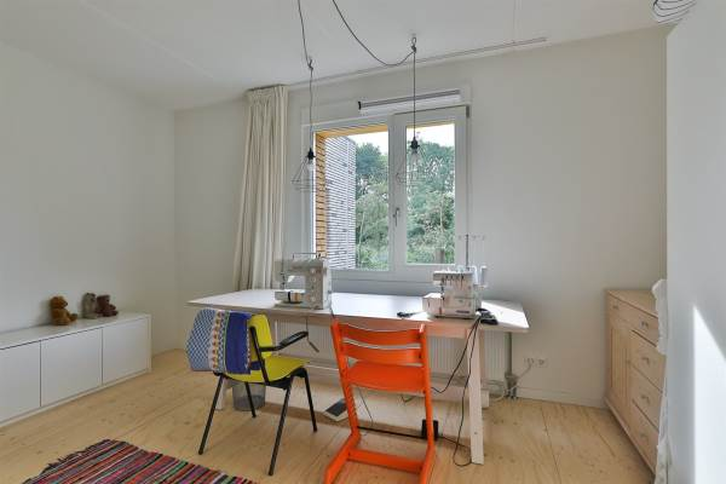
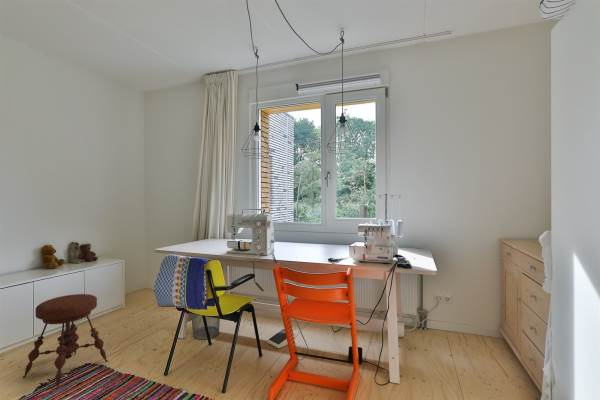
+ stool (67, 334)
